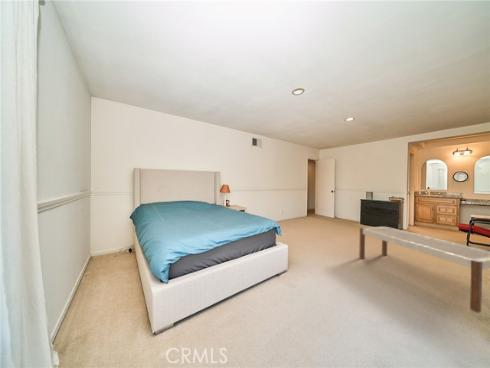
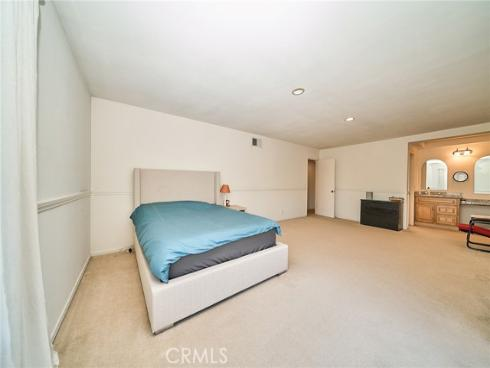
- bench (419, 251)
